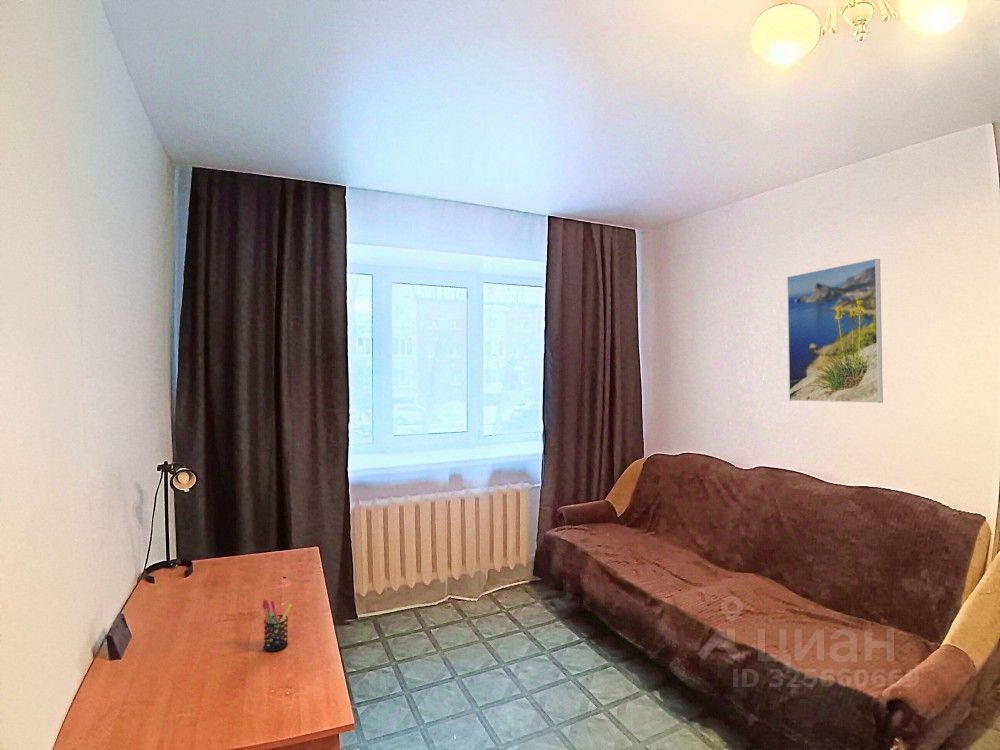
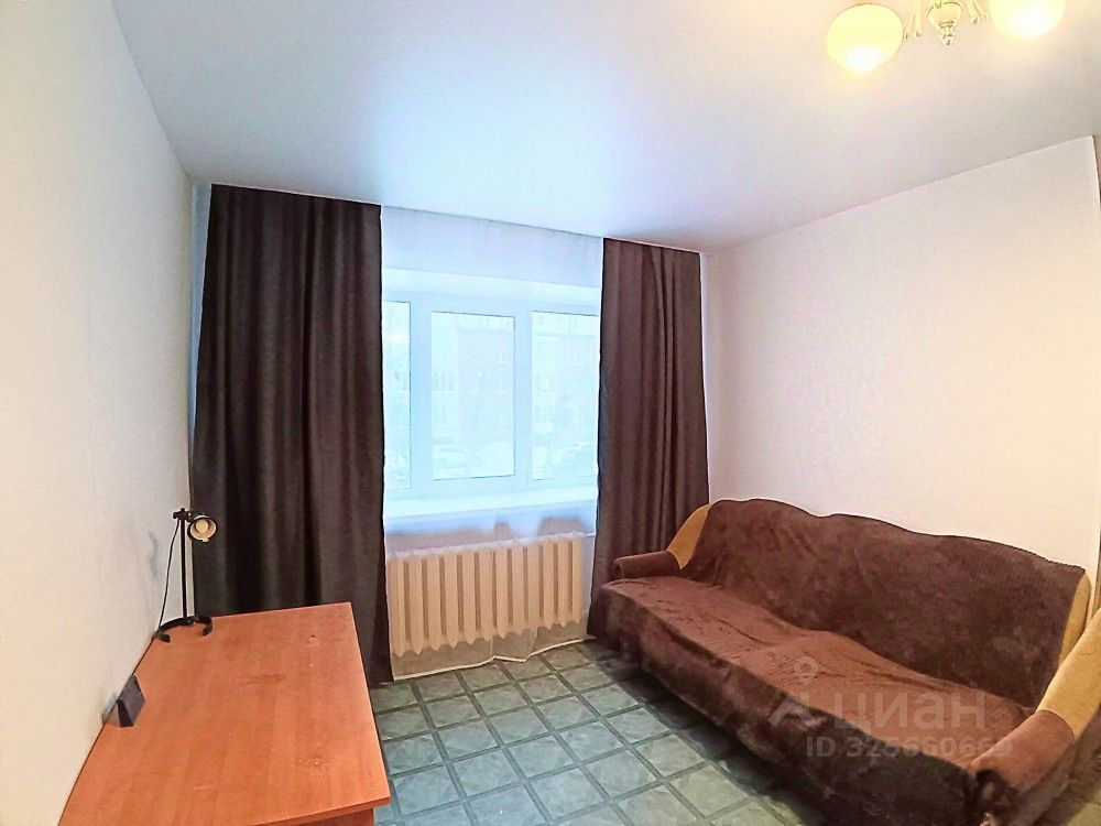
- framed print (831, 334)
- pen holder (273, 624)
